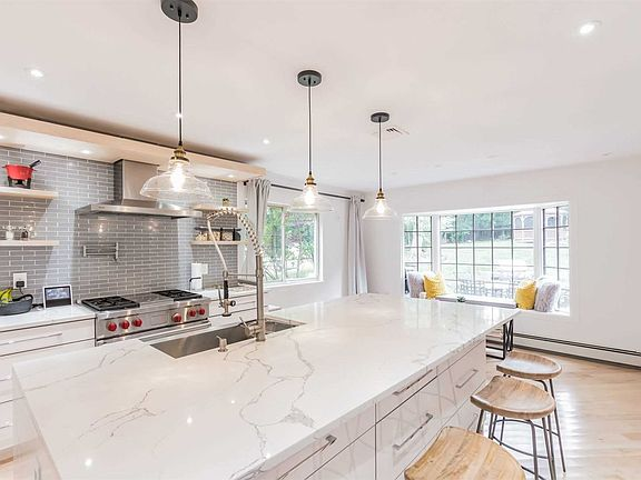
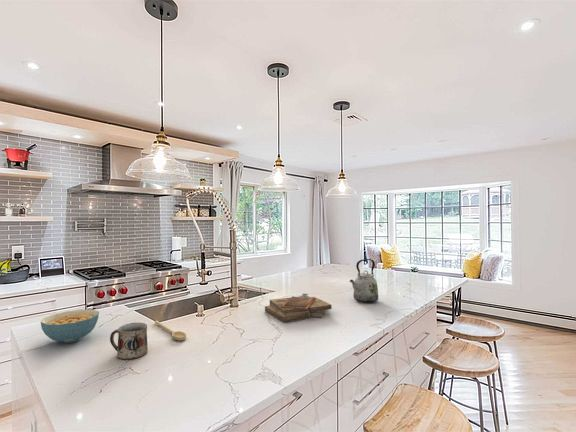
+ spoon (168, 329)
+ cereal bowl (71, 328)
+ mug (130, 340)
+ clipboard (297, 306)
+ kettle (362, 280)
